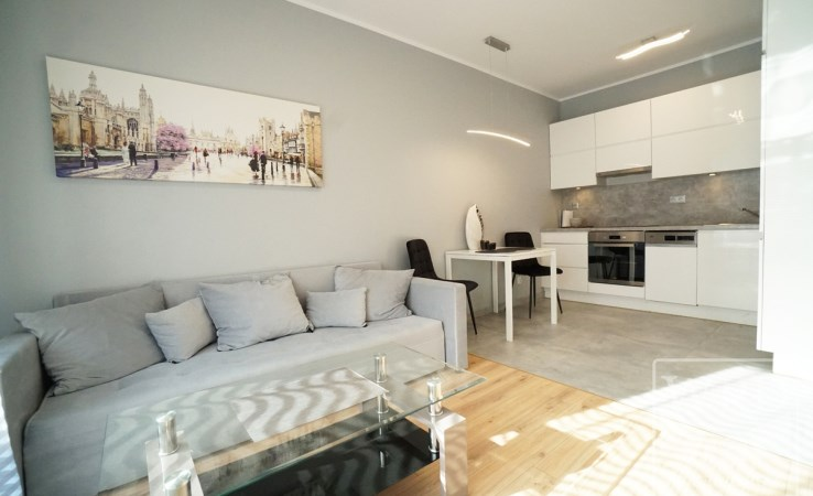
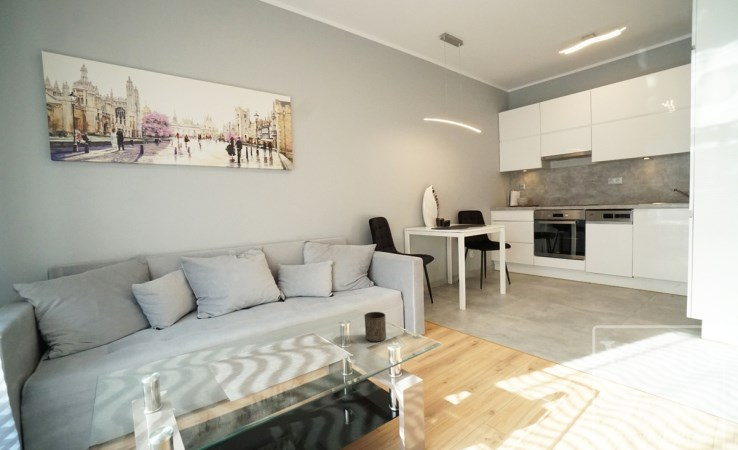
+ cup (375, 326)
